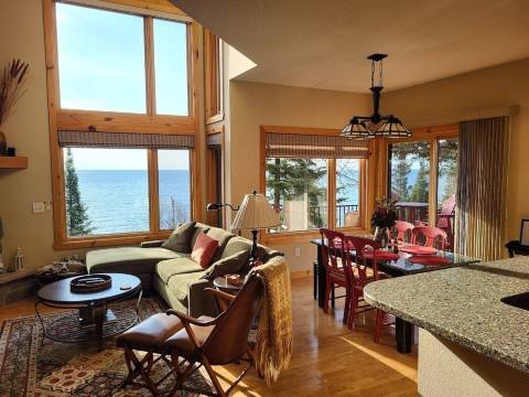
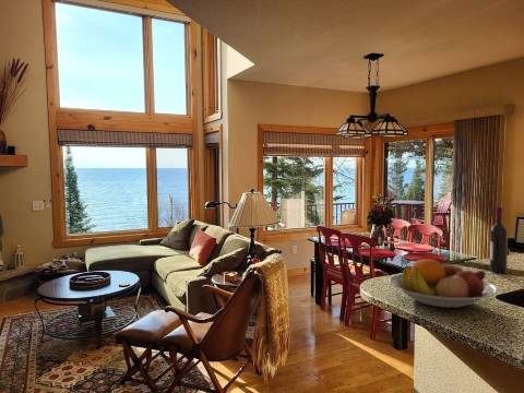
+ fruit bowl (440, 279)
+ wine bottle (498, 239)
